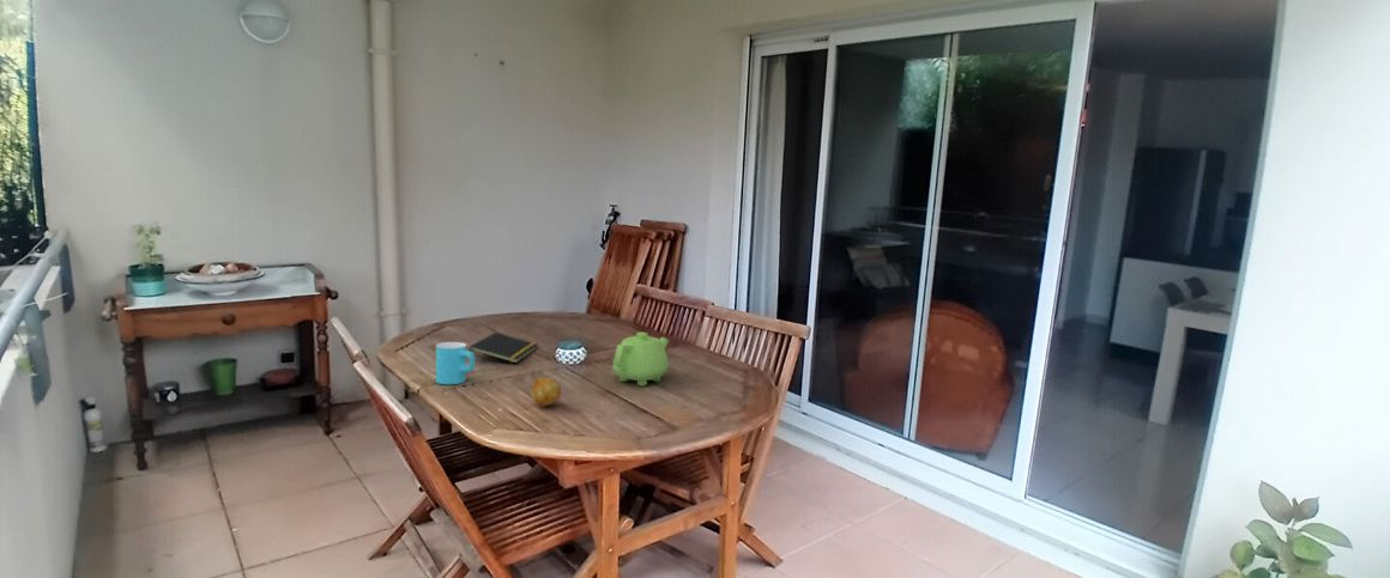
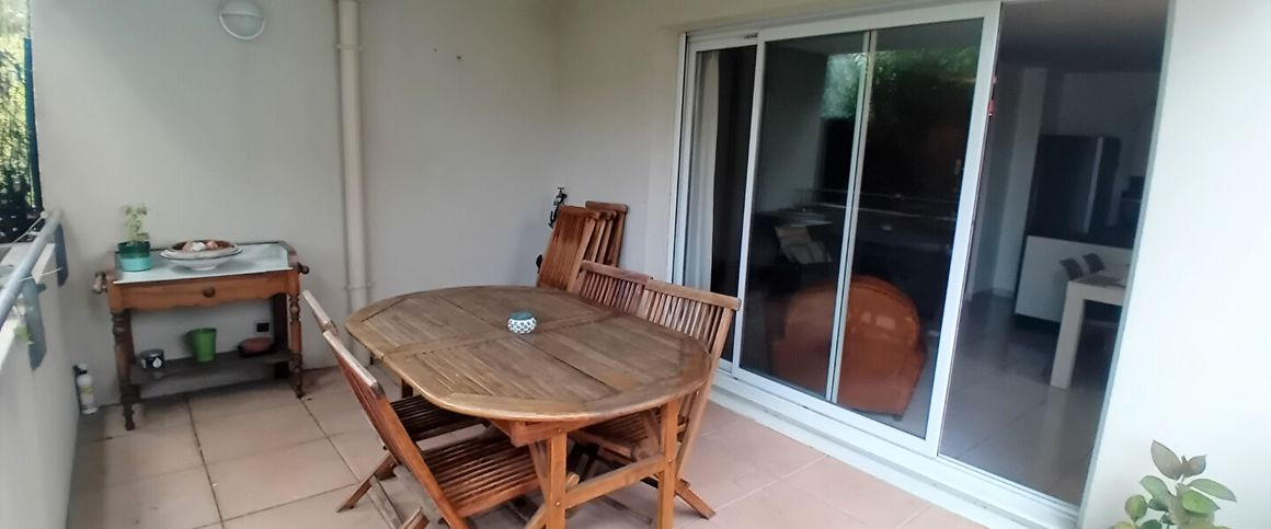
- teapot (642, 355)
- fruit (545, 391)
- notepad (504, 347)
- cup (453, 364)
